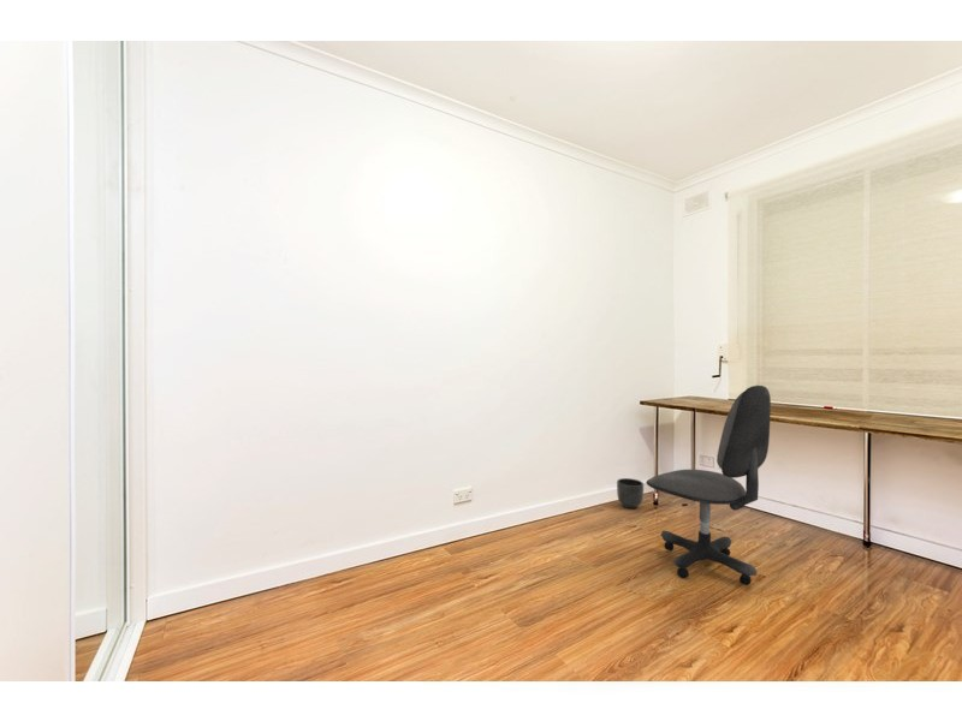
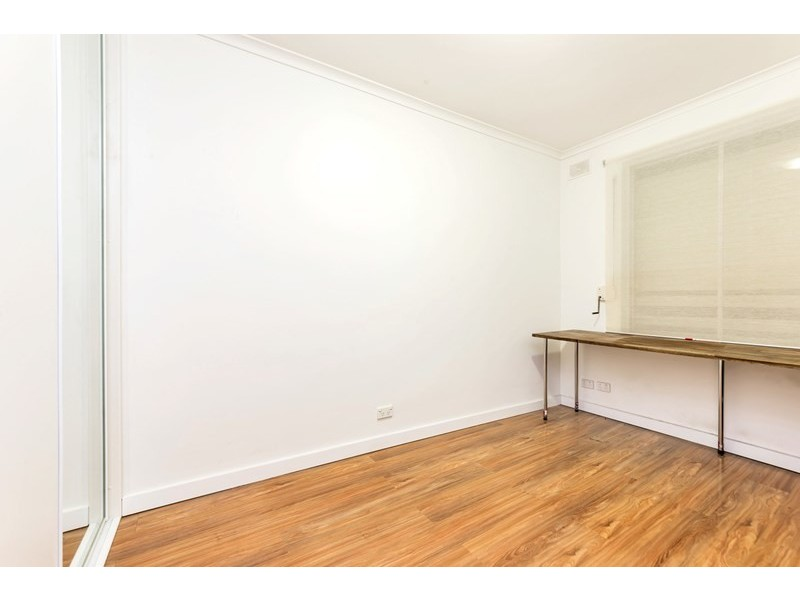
- office chair (703, 473)
- planter (629, 494)
